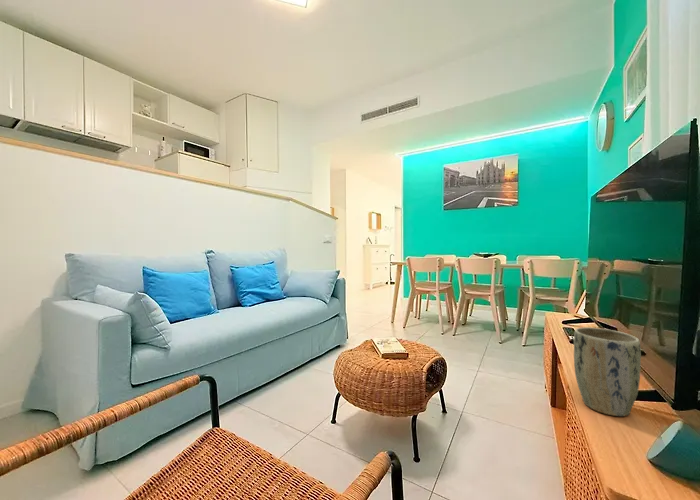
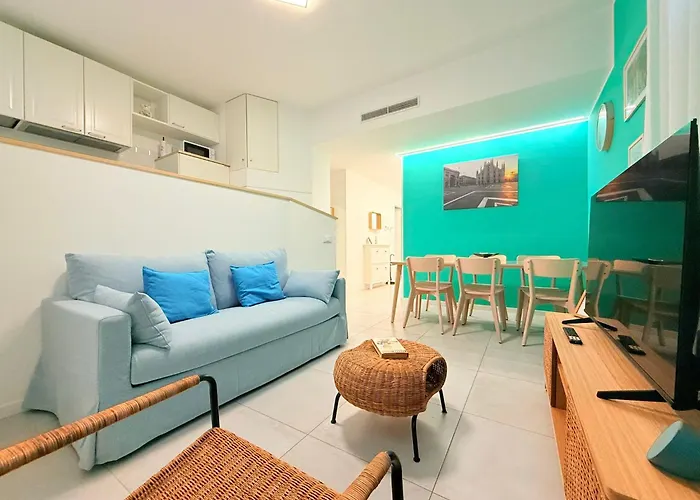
- plant pot (604, 370)
